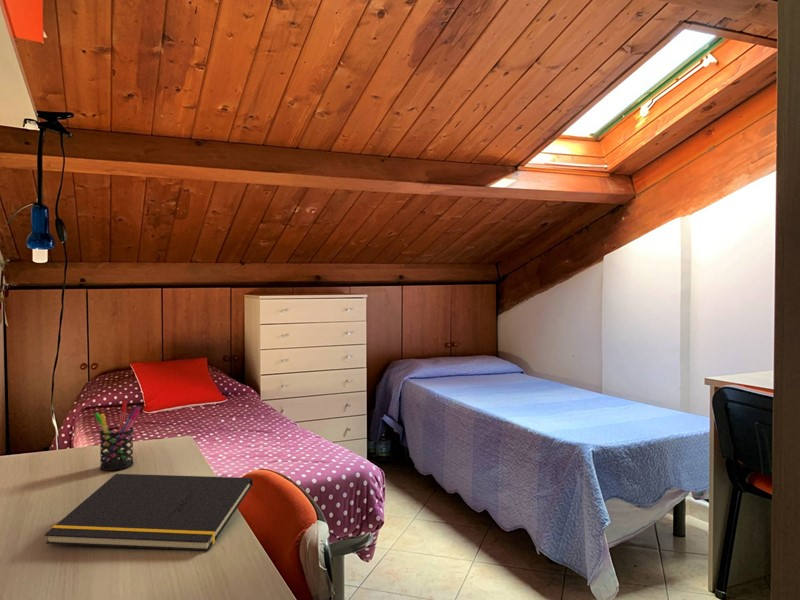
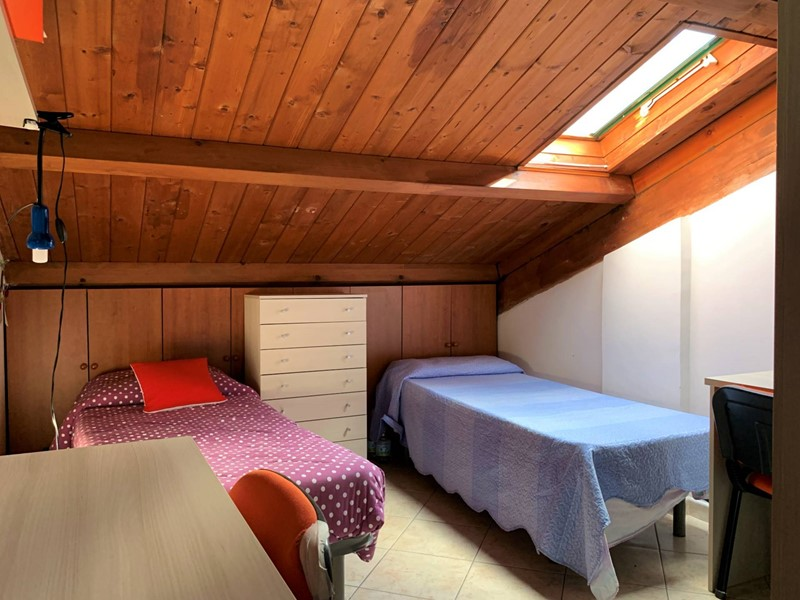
- notepad (157, 508)
- pen holder (114, 434)
